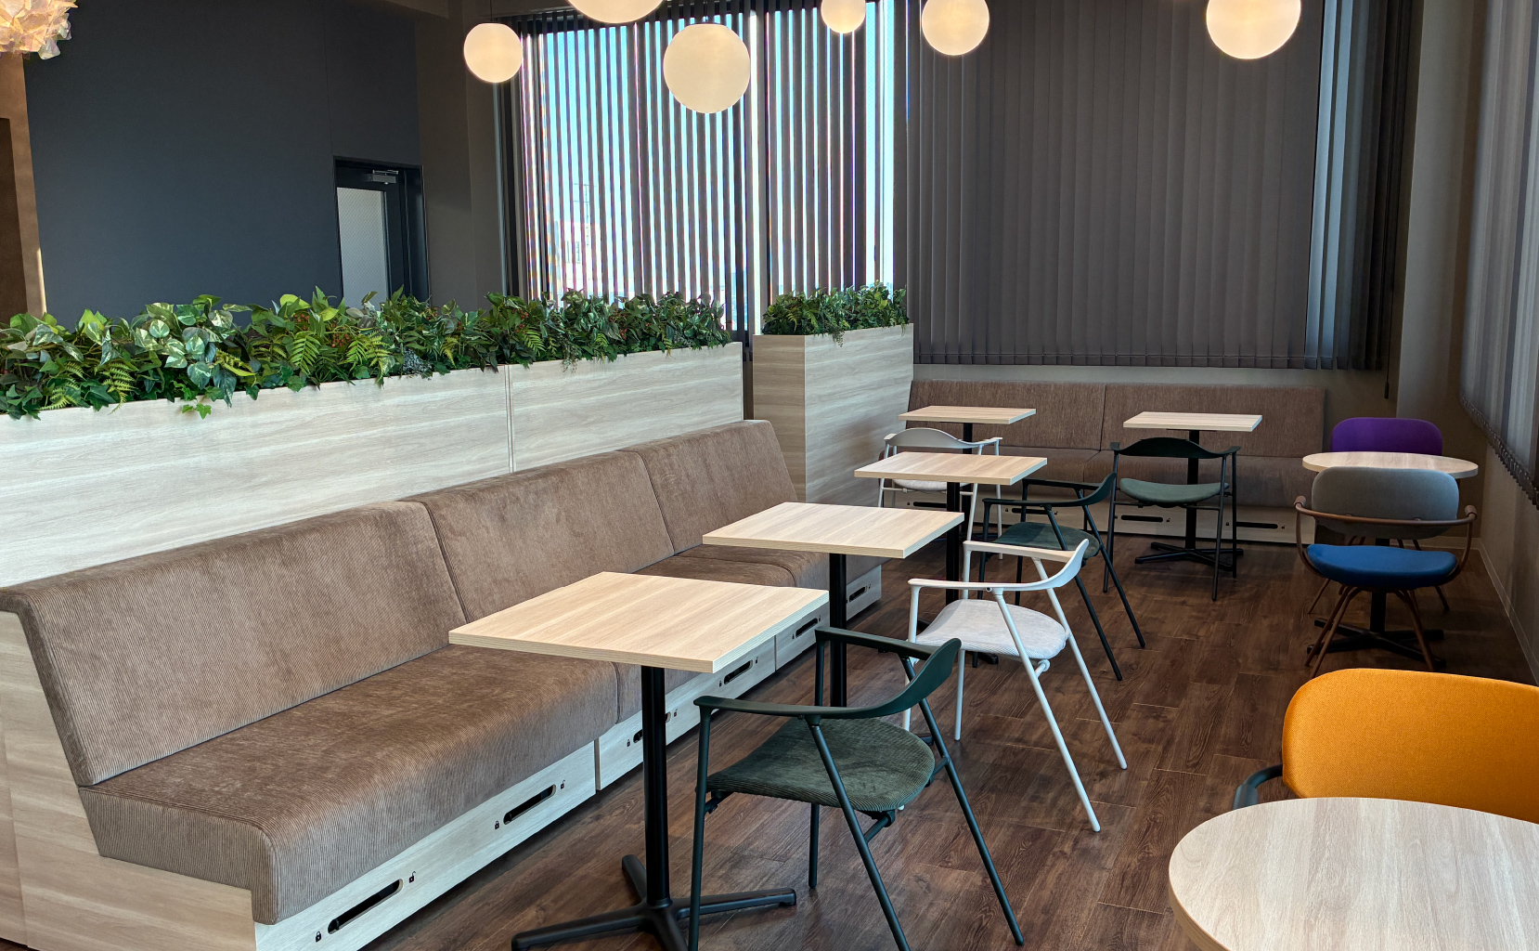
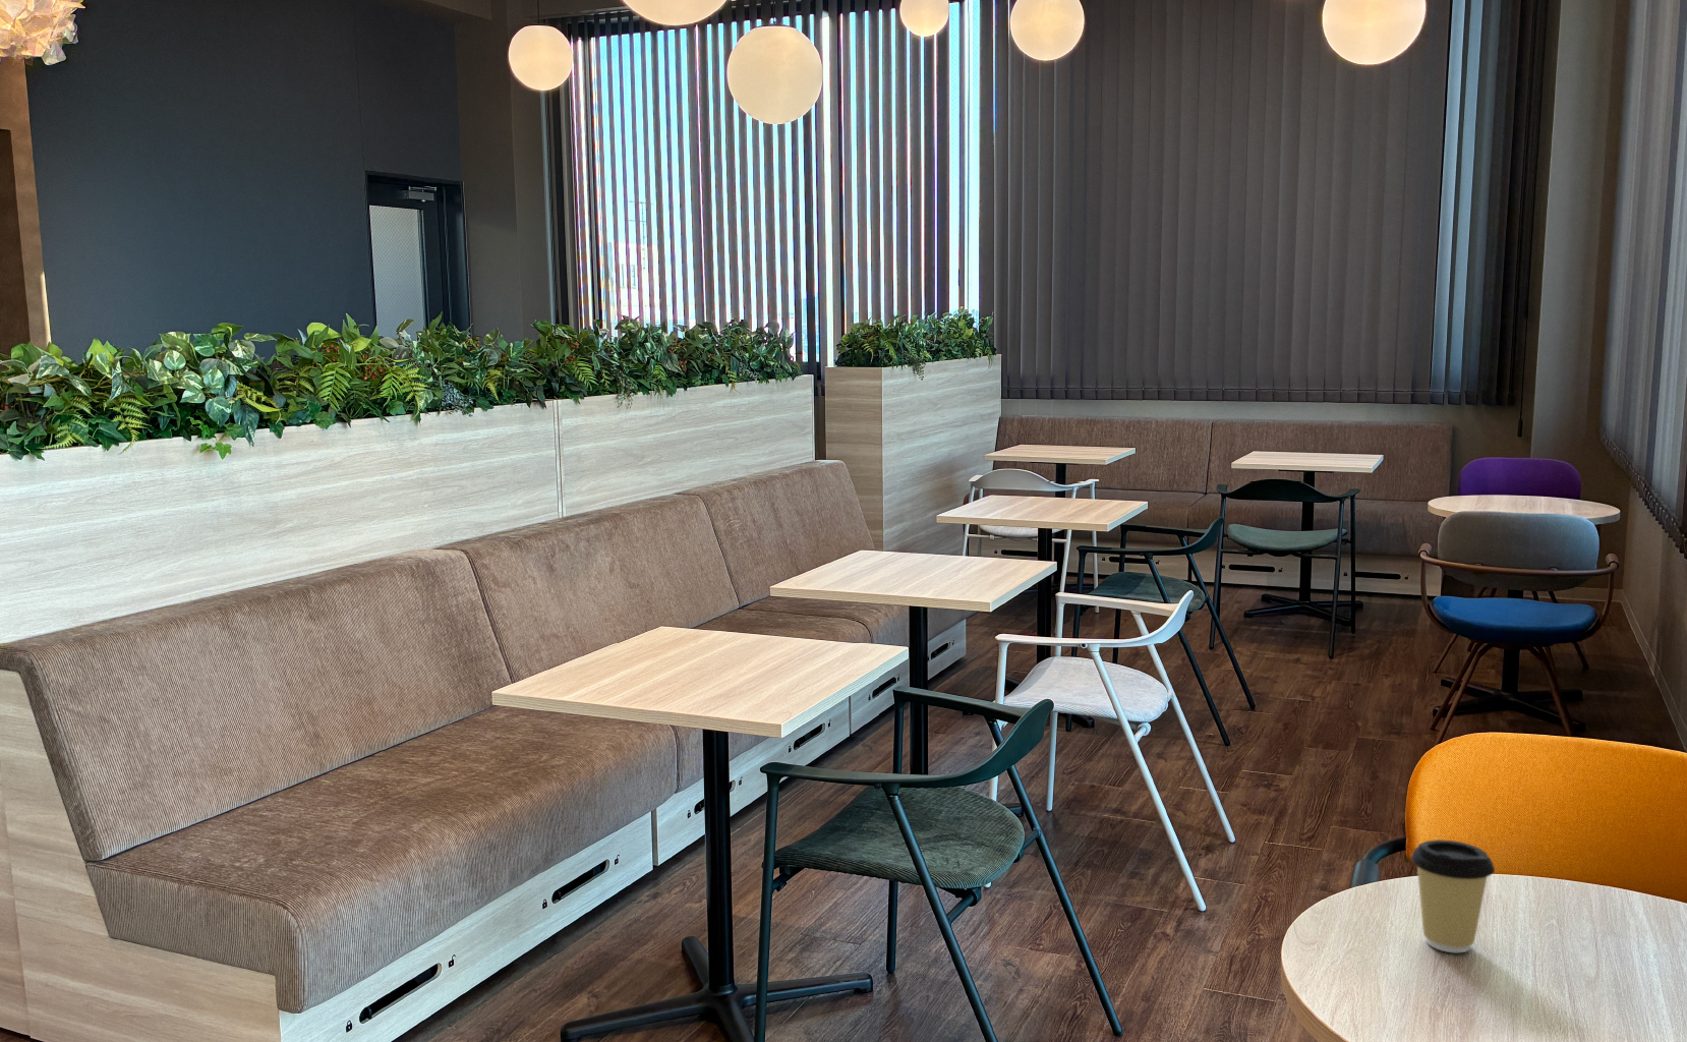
+ coffee cup (1450, 895)
